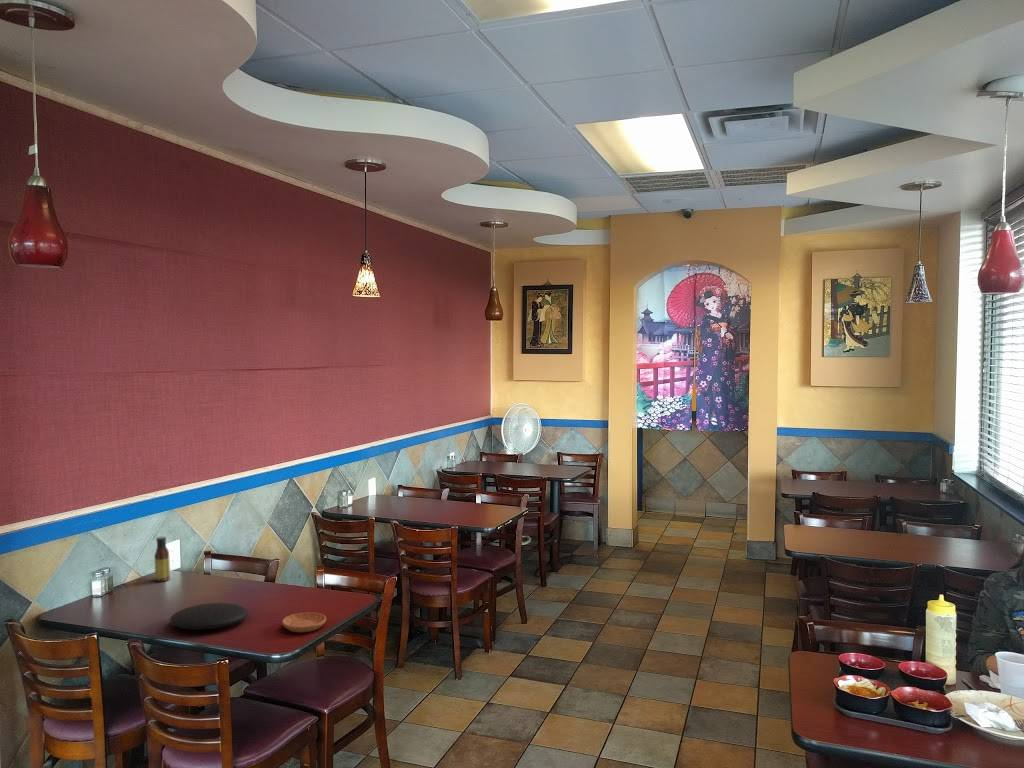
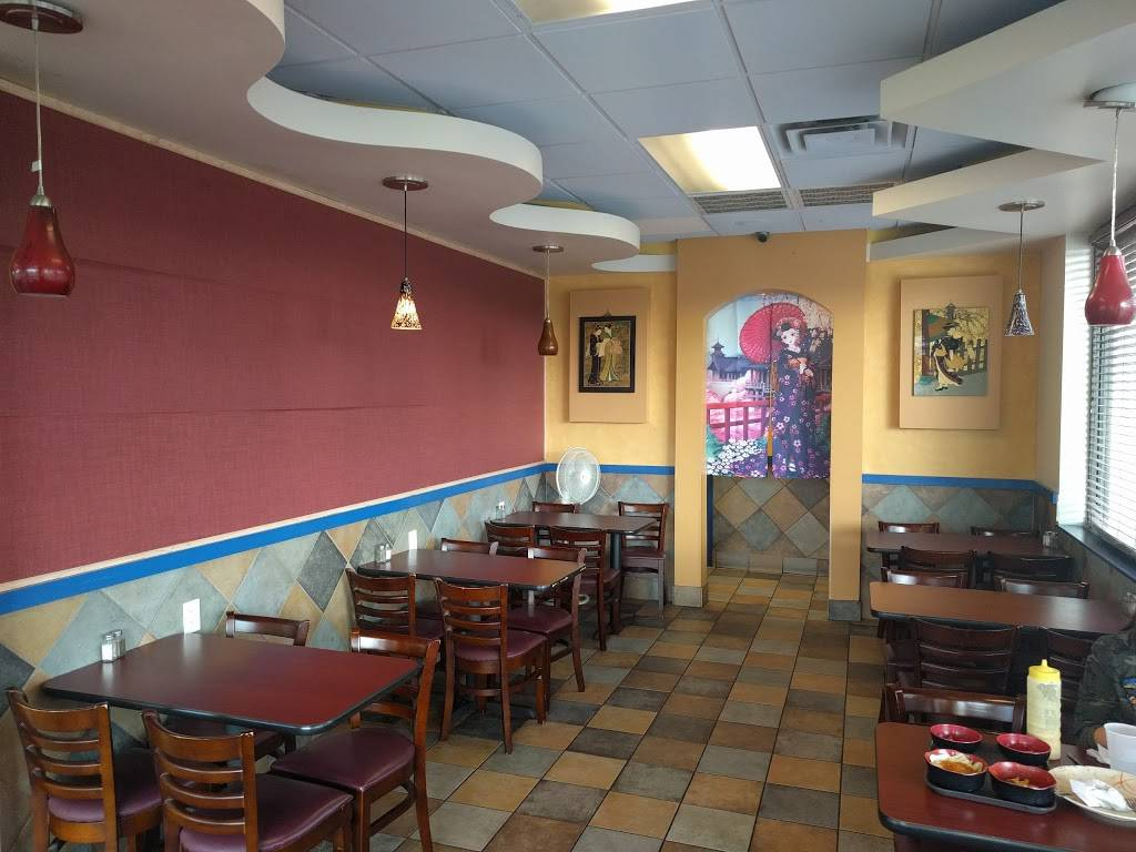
- plate (209, 615)
- saucer (304, 622)
- sauce bottle (162, 558)
